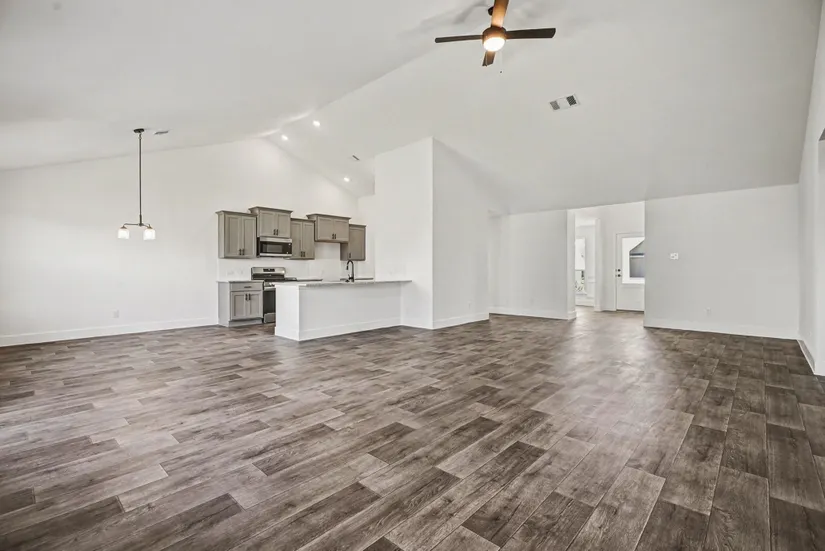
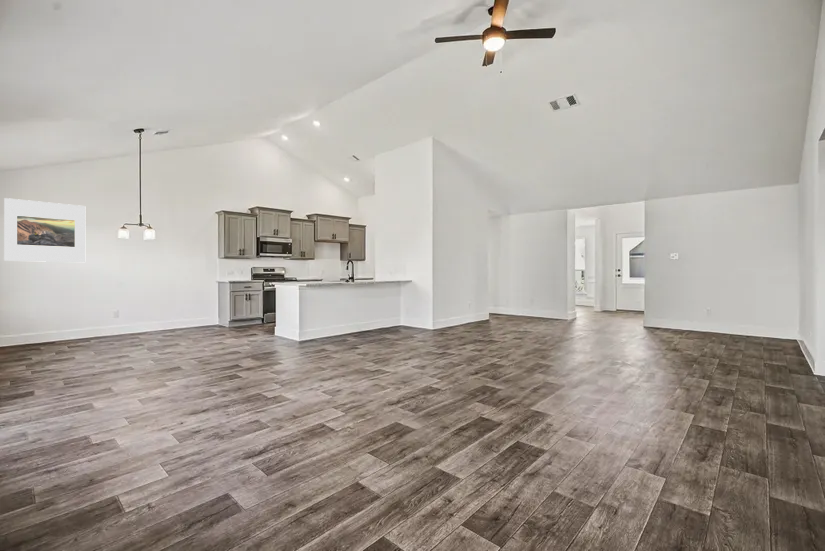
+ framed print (47, 232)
